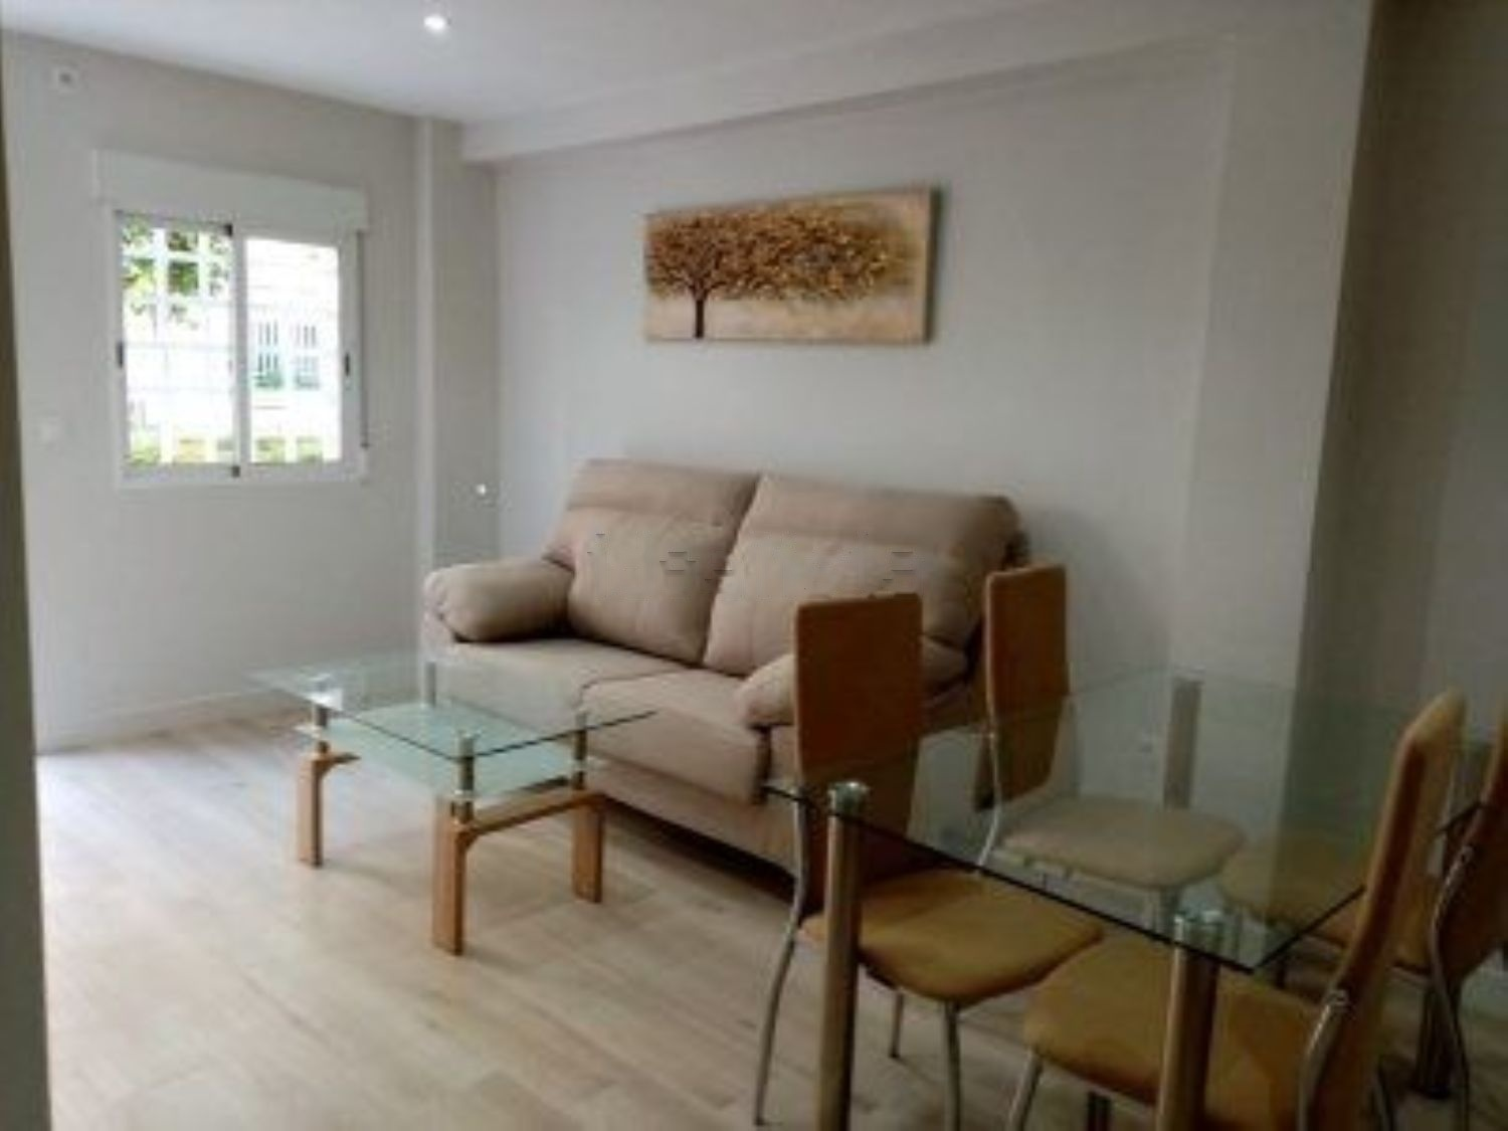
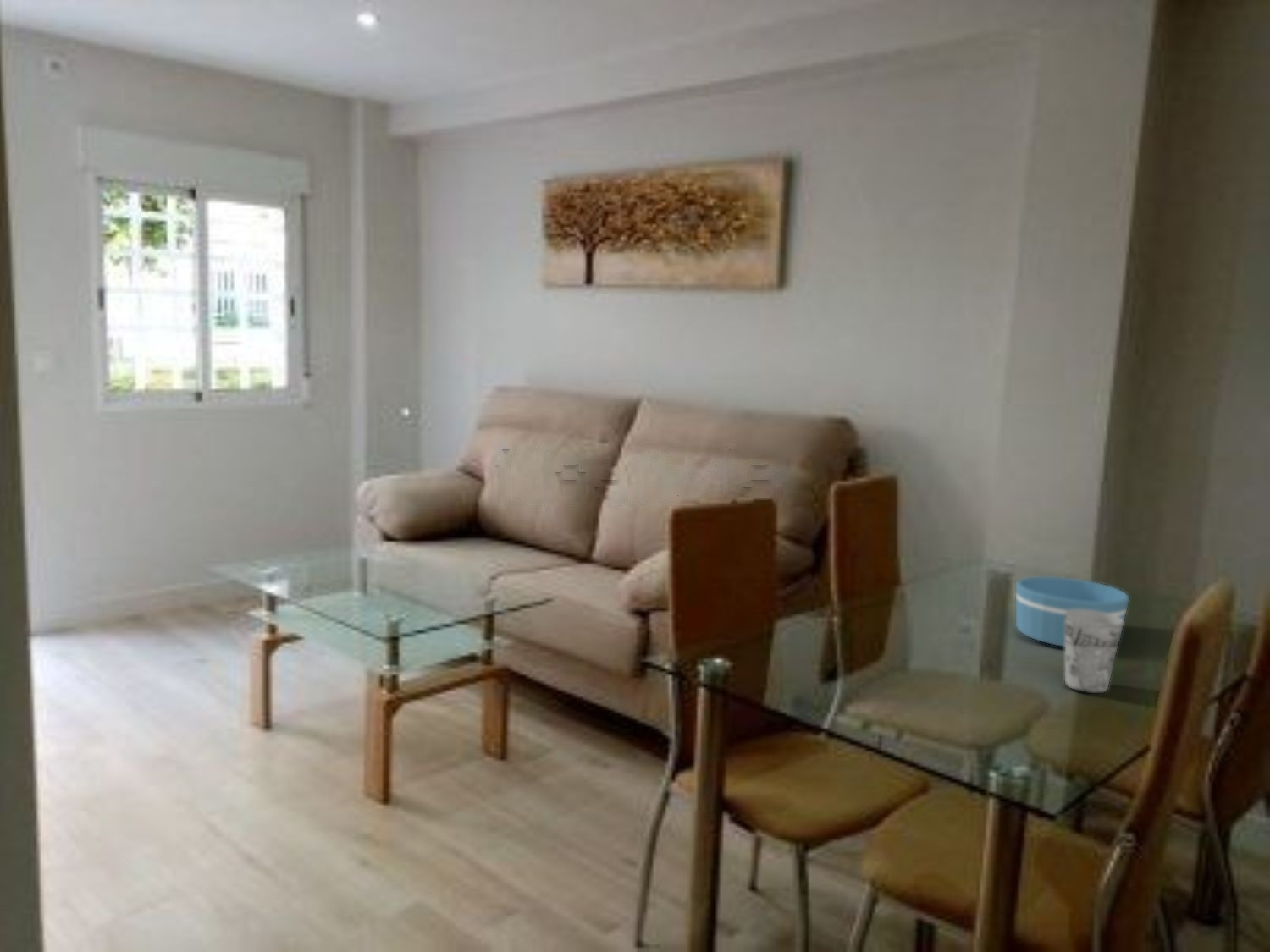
+ cup (1090, 652)
+ bowl (1068, 609)
